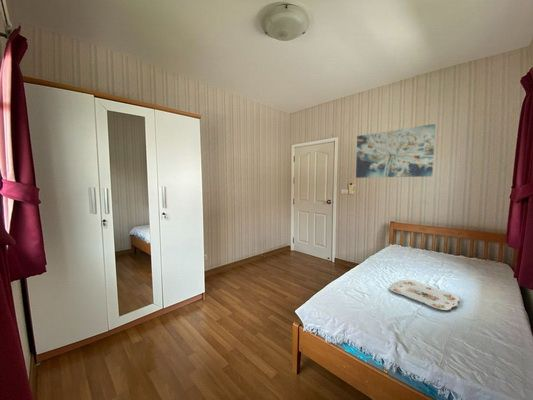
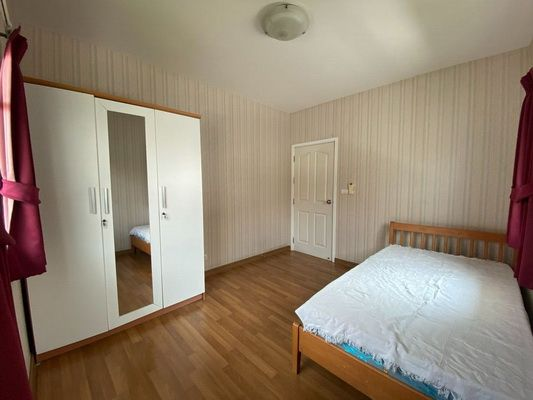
- wall art (391, 154)
- serving tray (422, 293)
